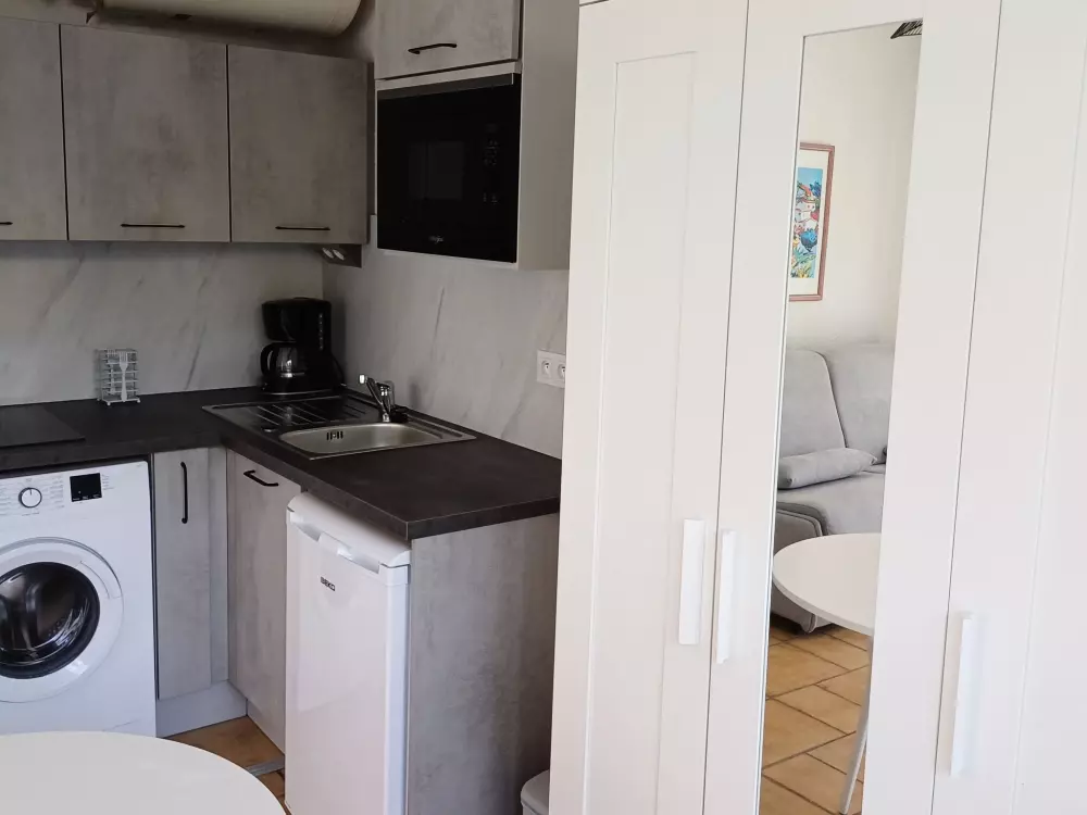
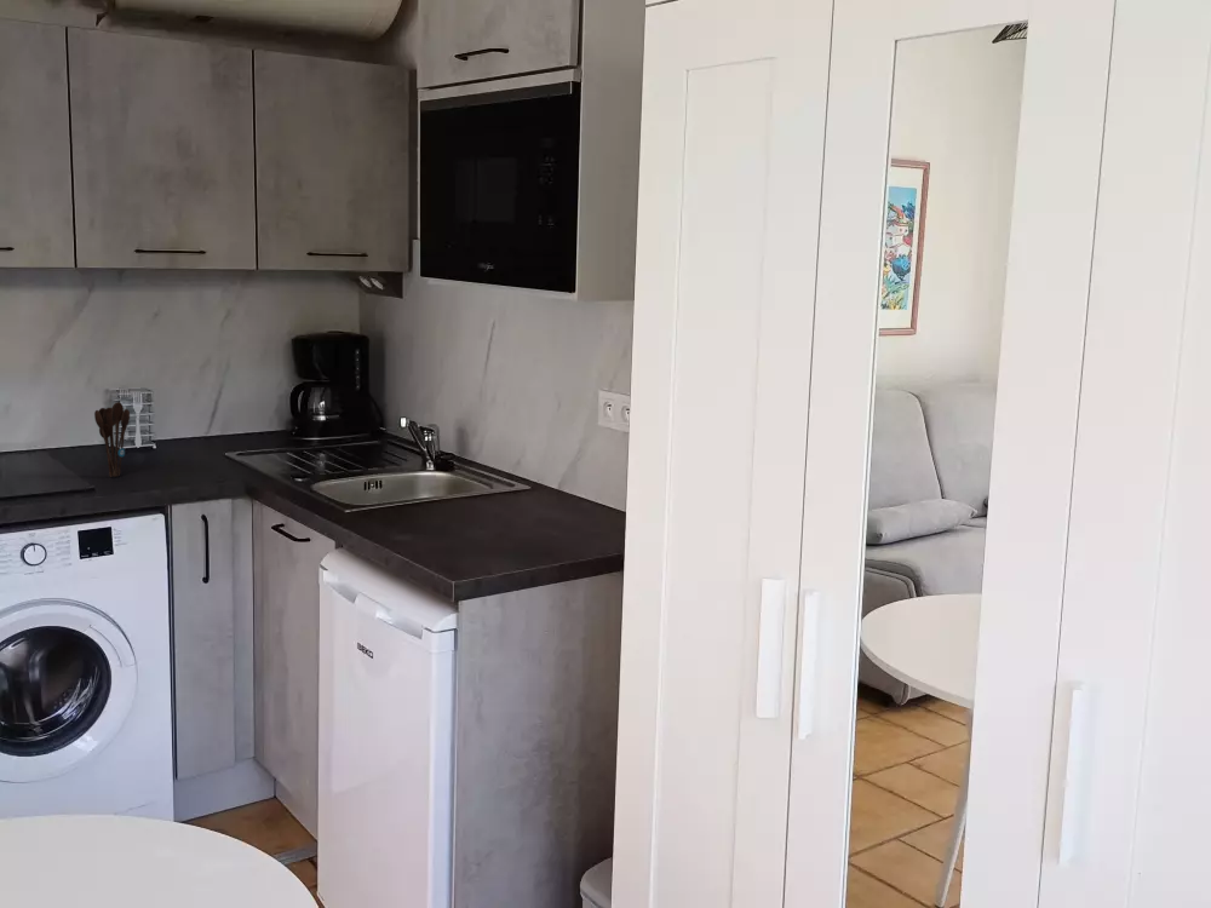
+ utensil holder (111, 438)
